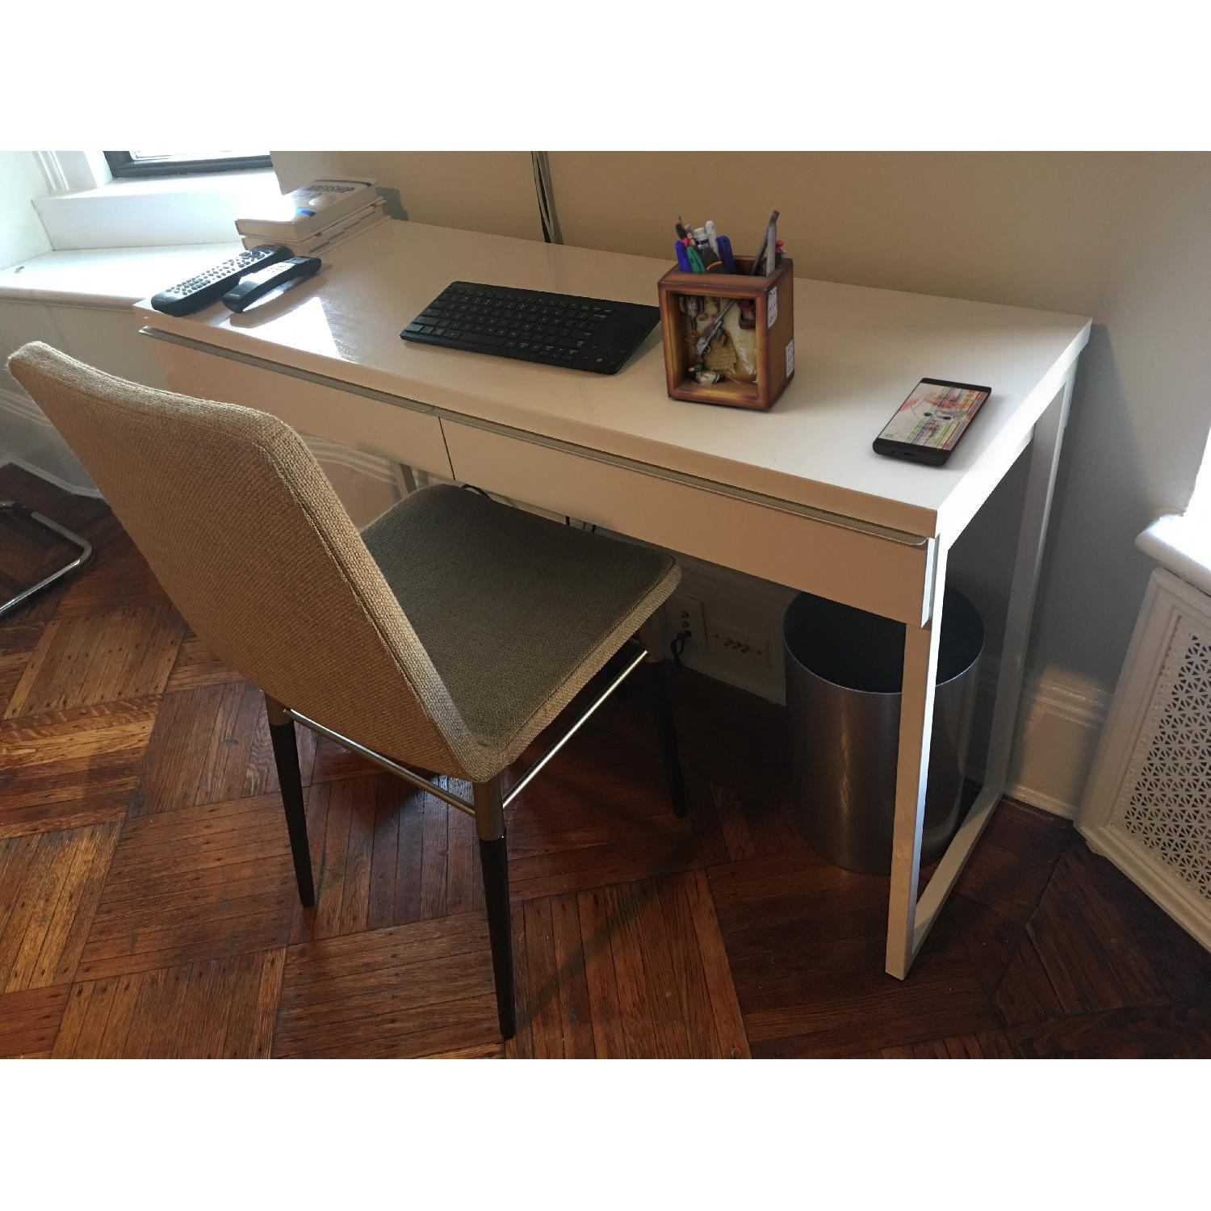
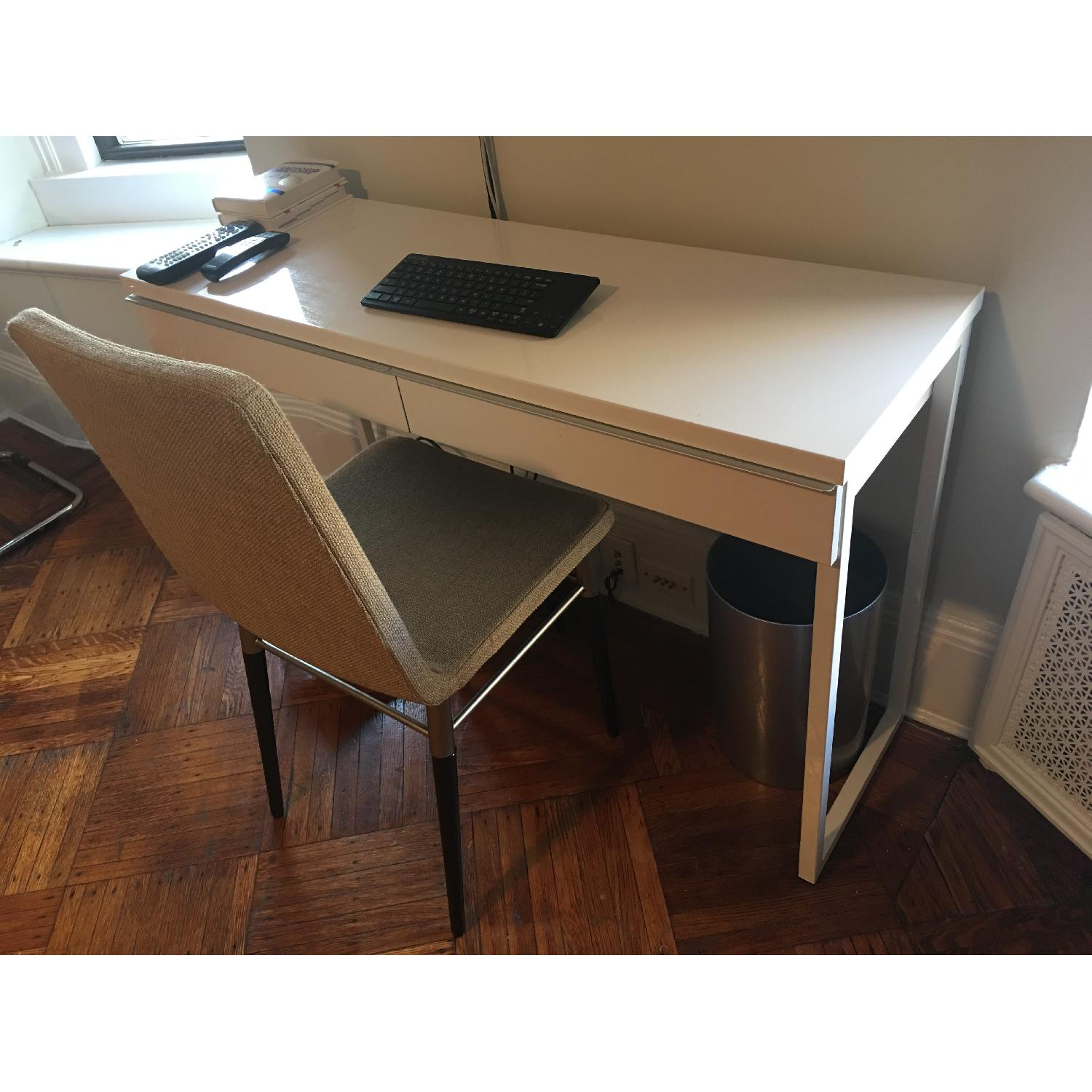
- smartphone (934, 420)
- desk organizer (726, 307)
